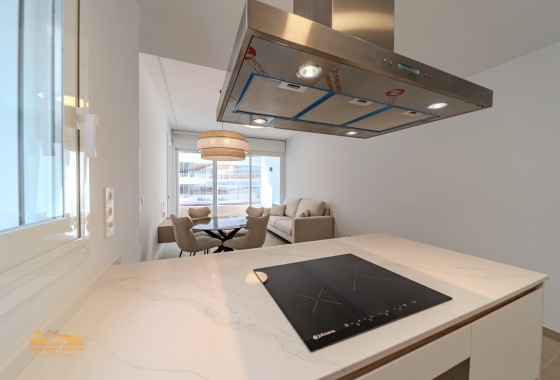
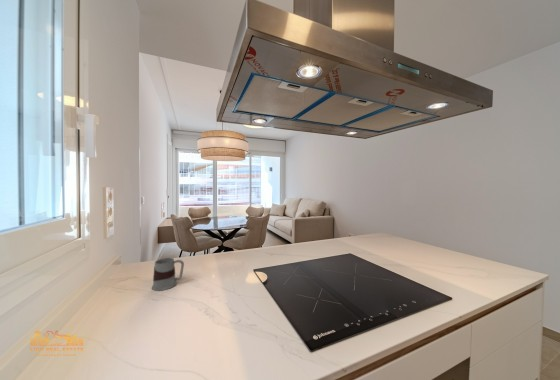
+ mug (168, 272)
